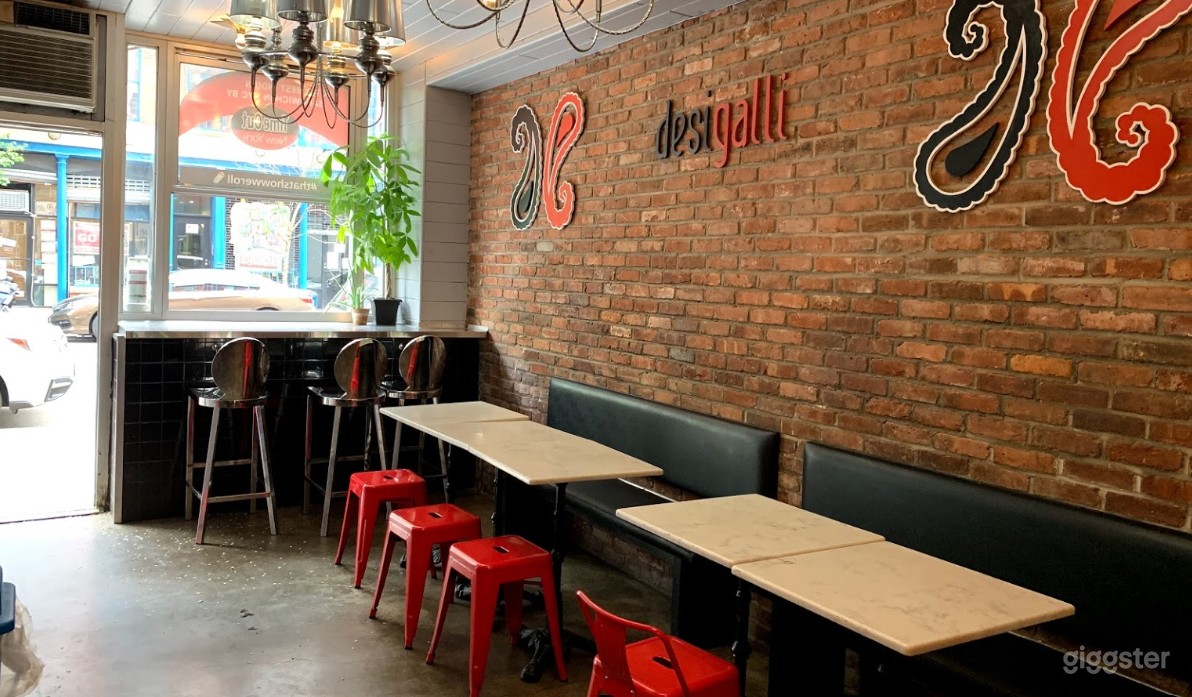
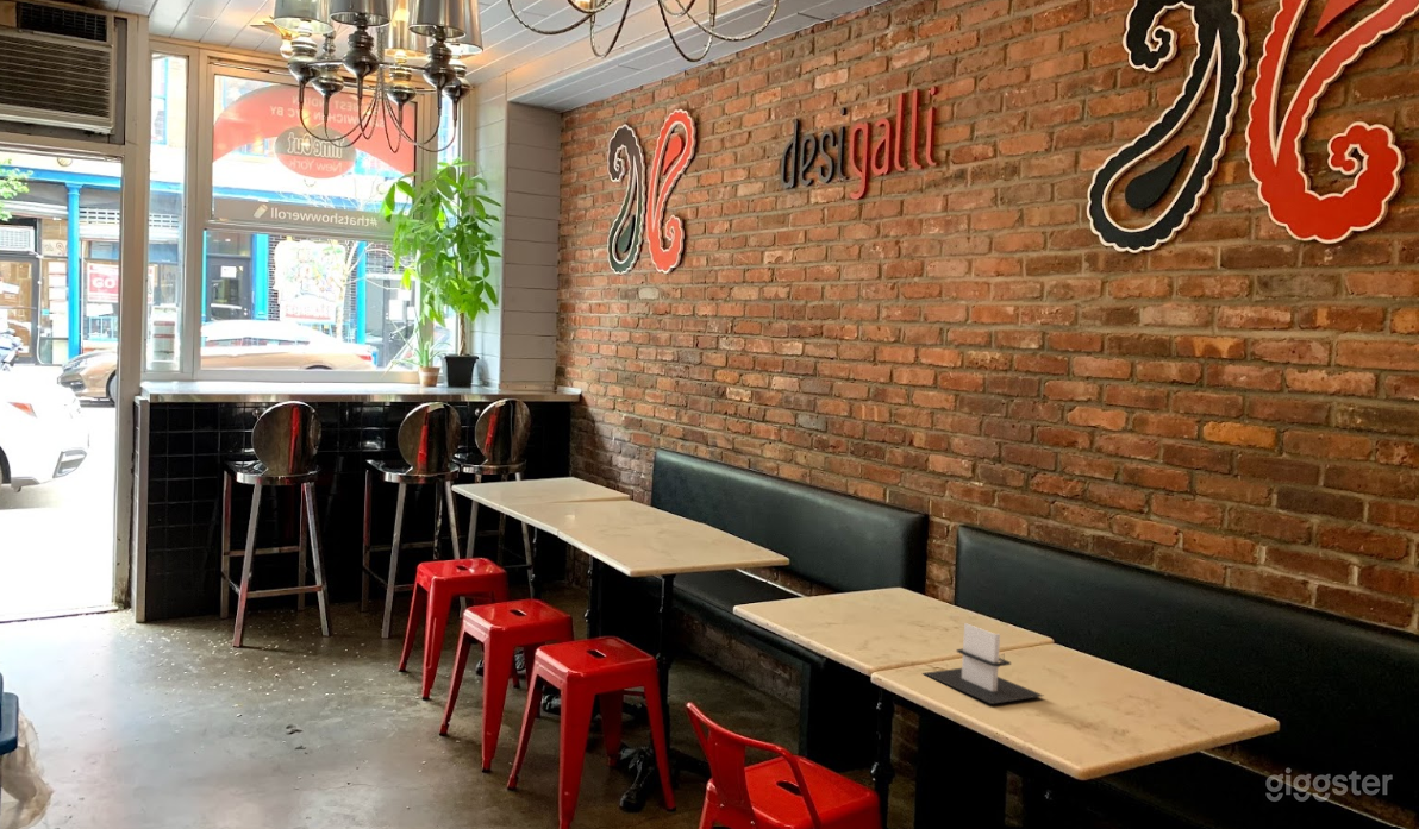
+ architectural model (982, 657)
